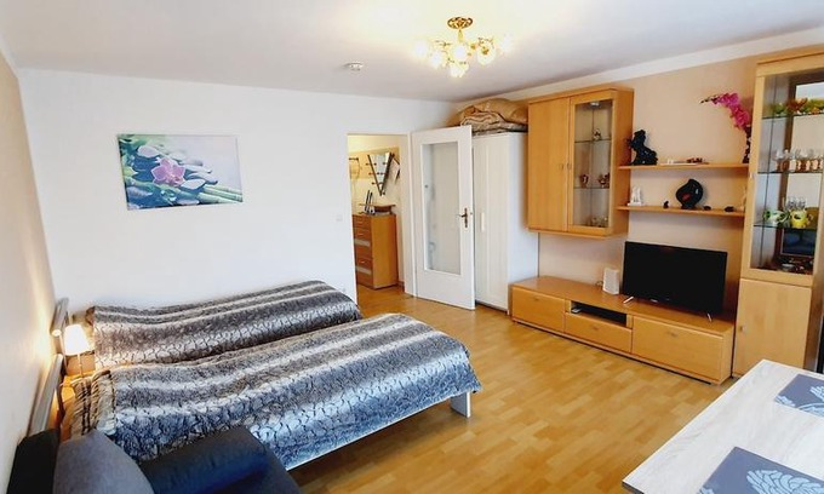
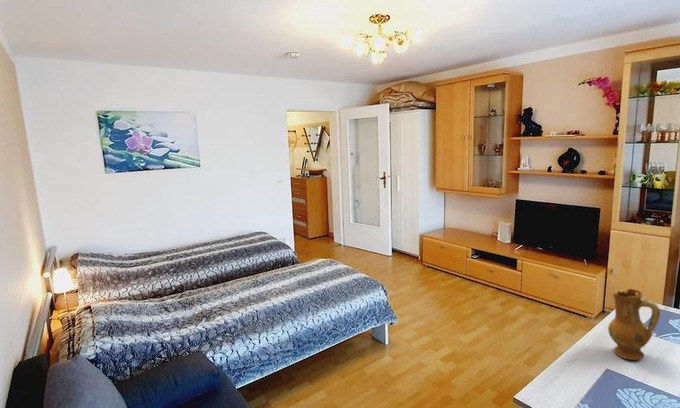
+ ceramic jug (632, 323)
